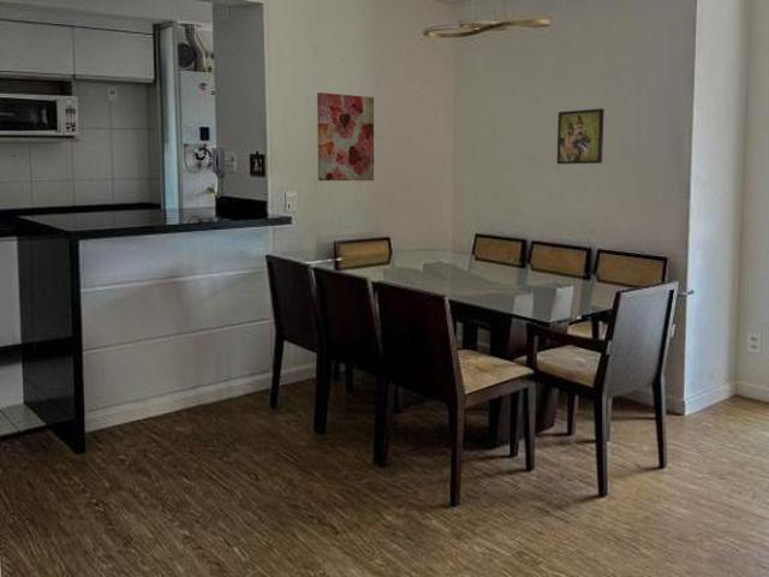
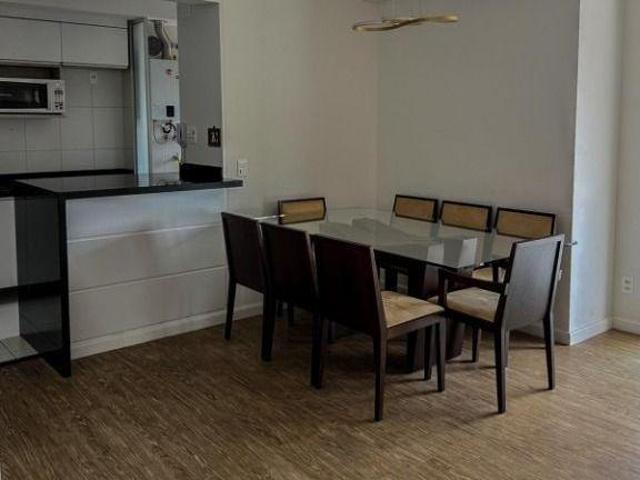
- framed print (579, 137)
- wall art (346, 138)
